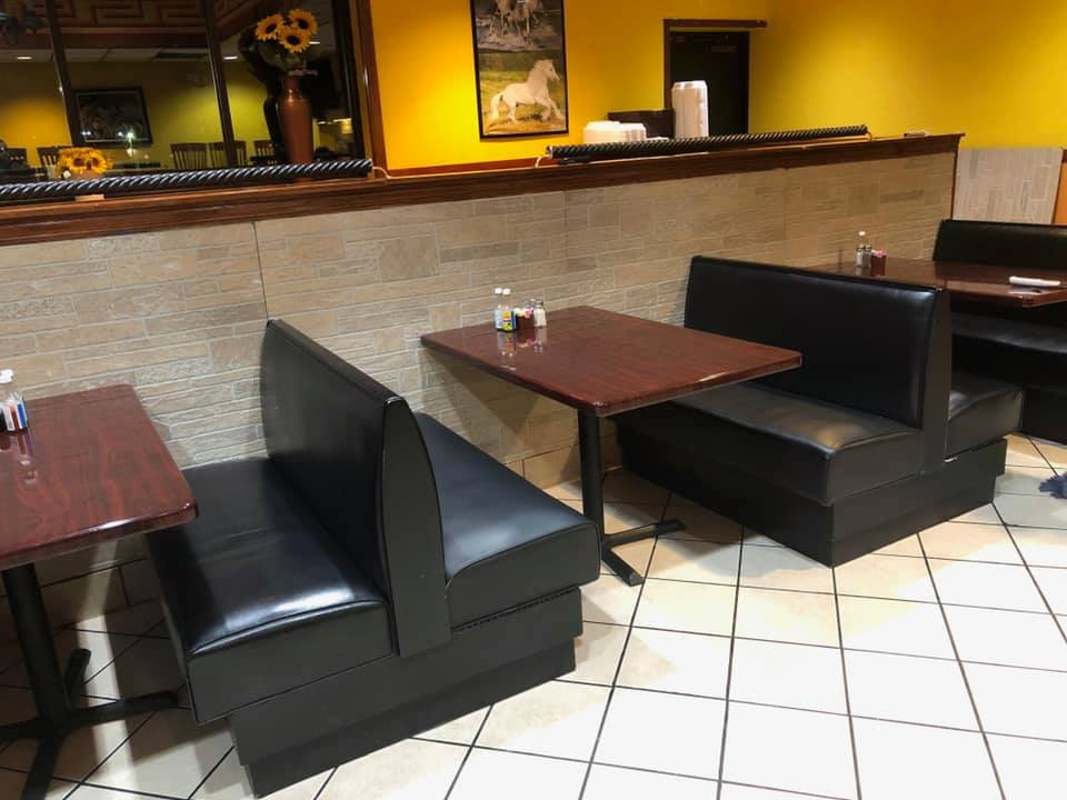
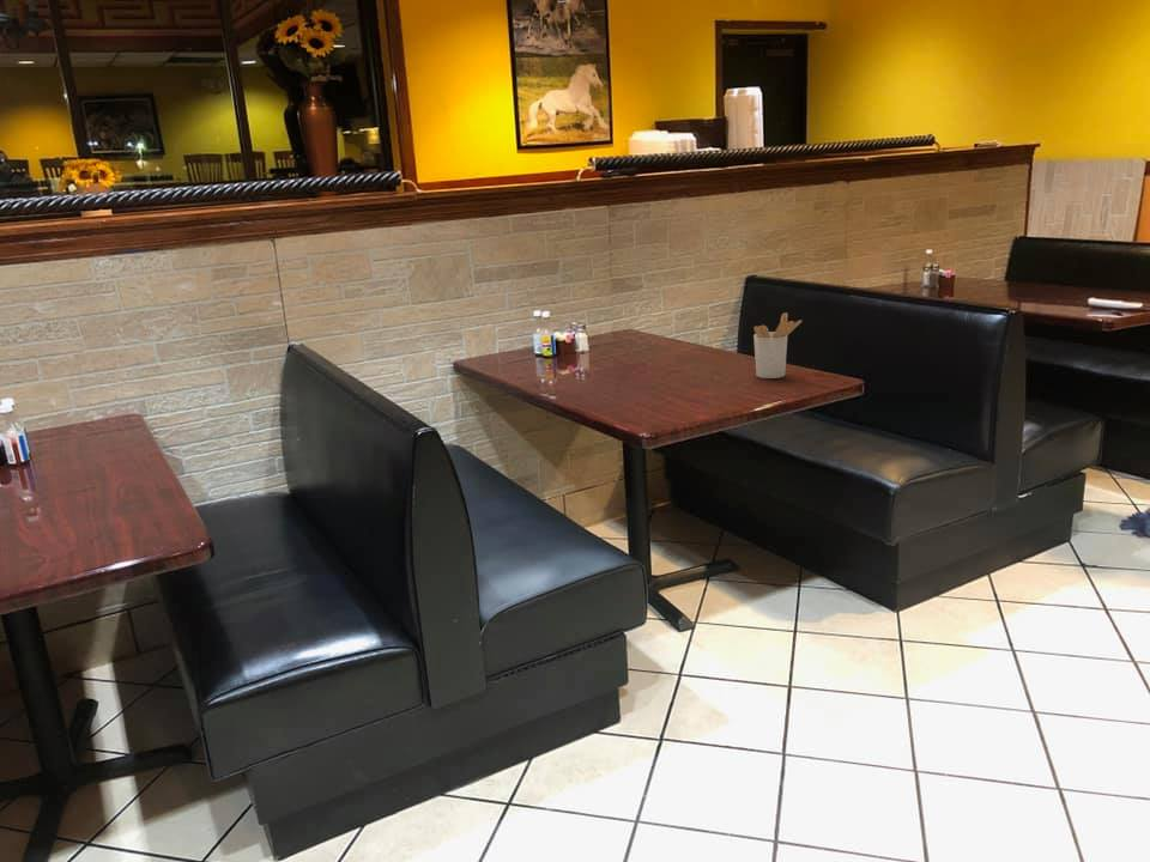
+ utensil holder (776, 346)
